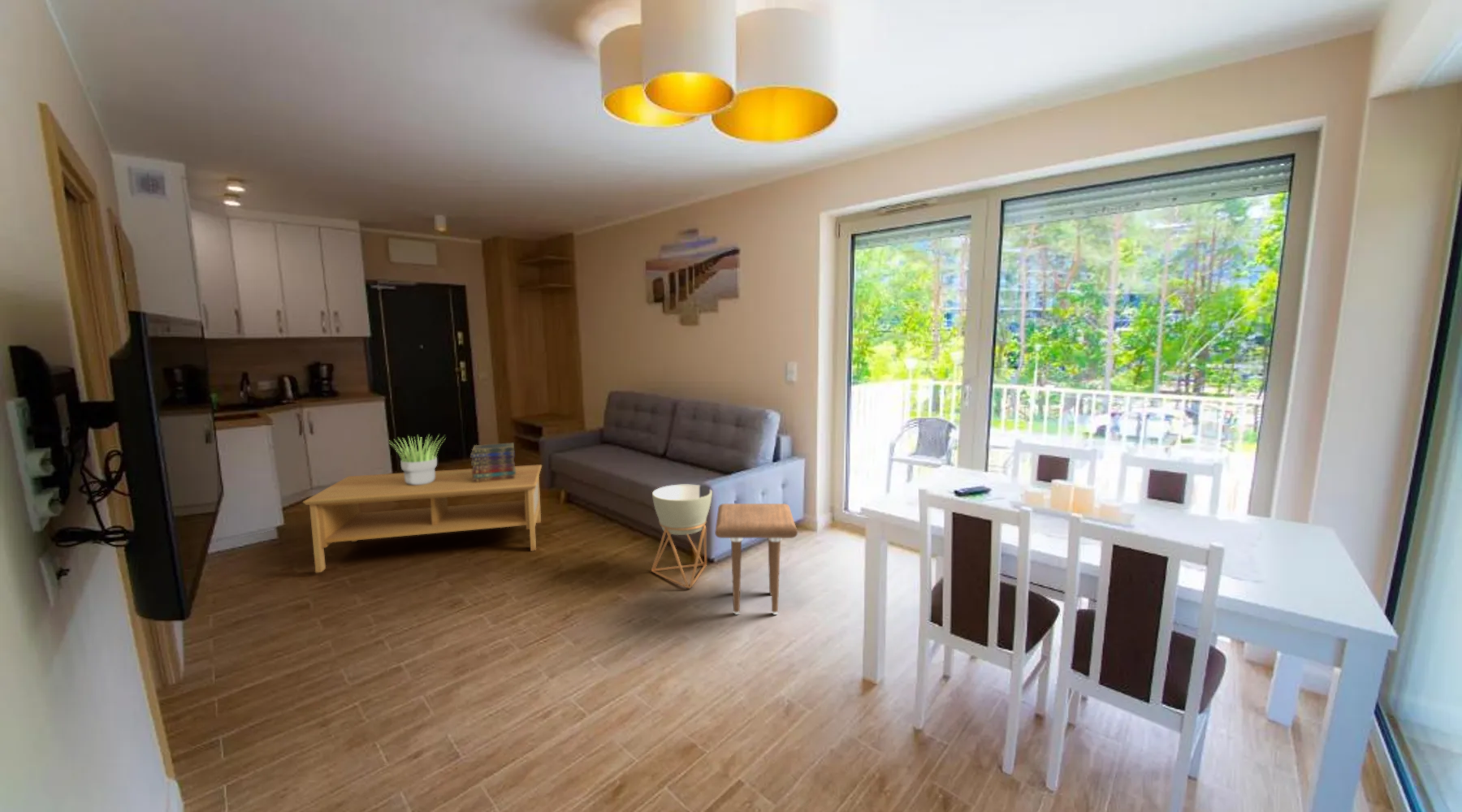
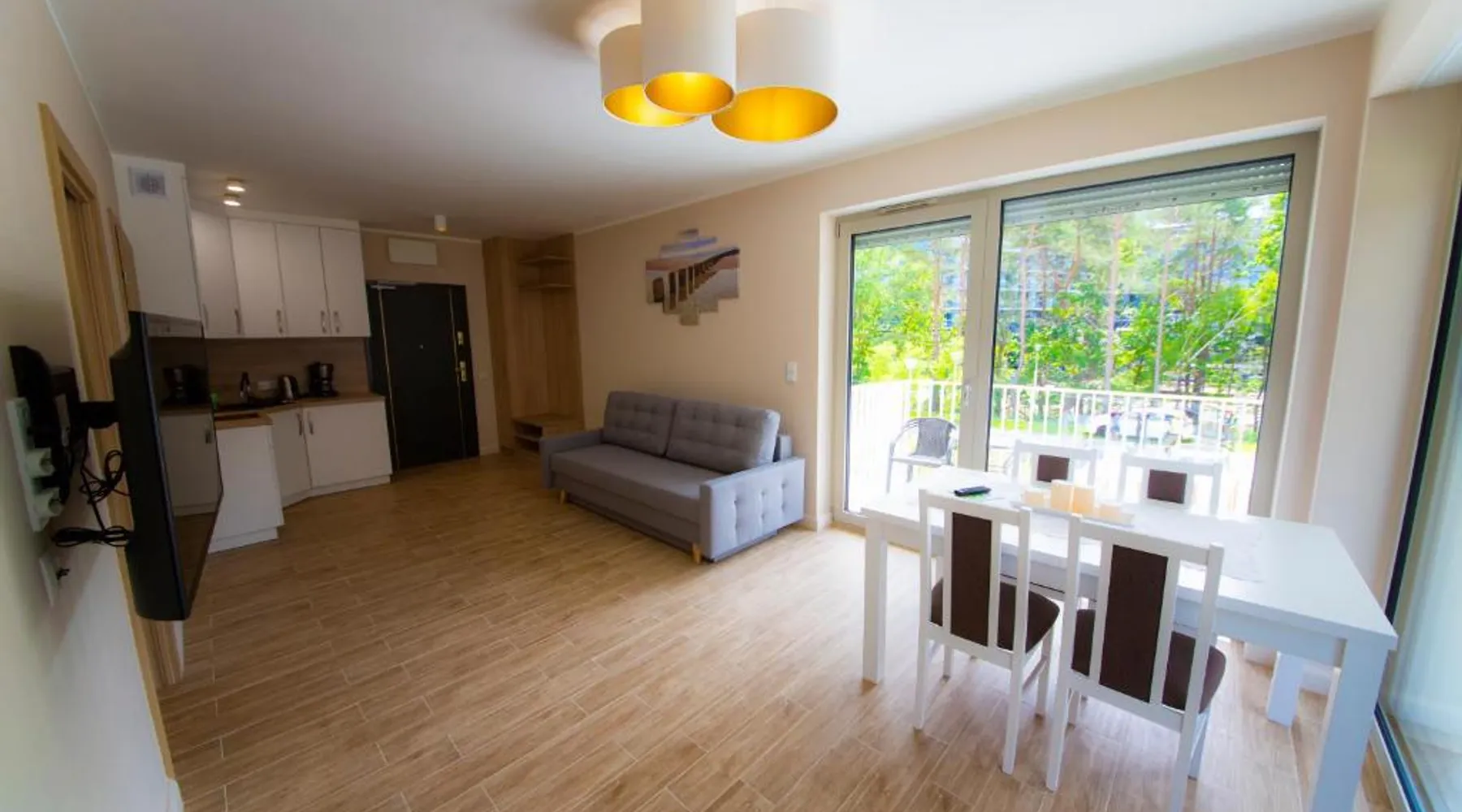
- planter (682, 533)
- book stack (494, 461)
- side table (768, 558)
- coffee table (439, 512)
- potted plant (419, 460)
